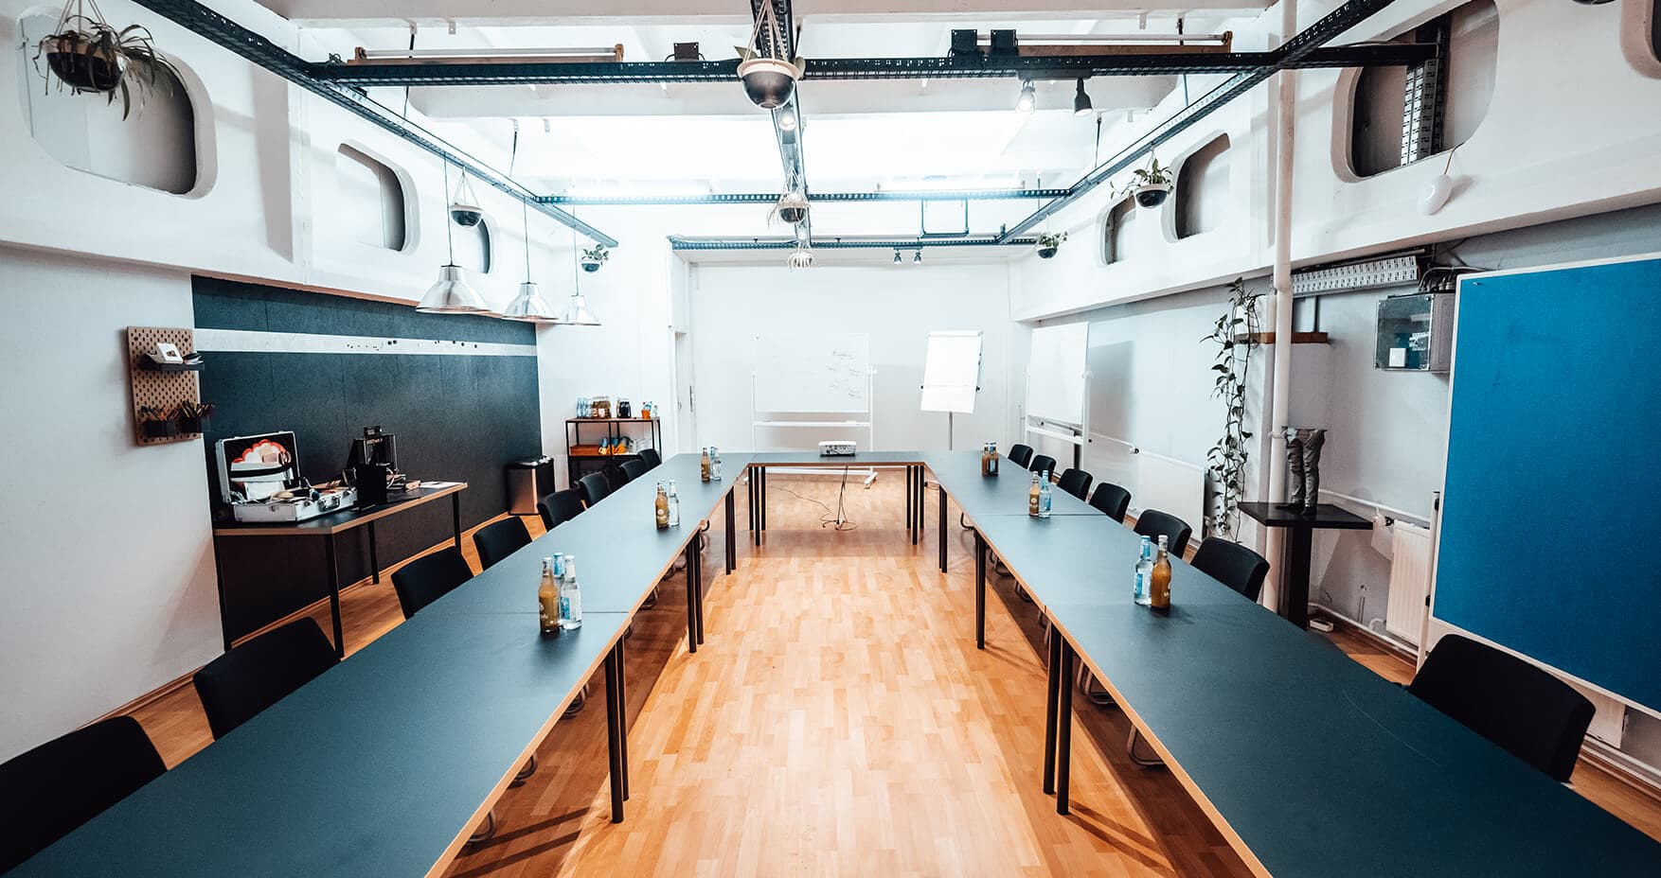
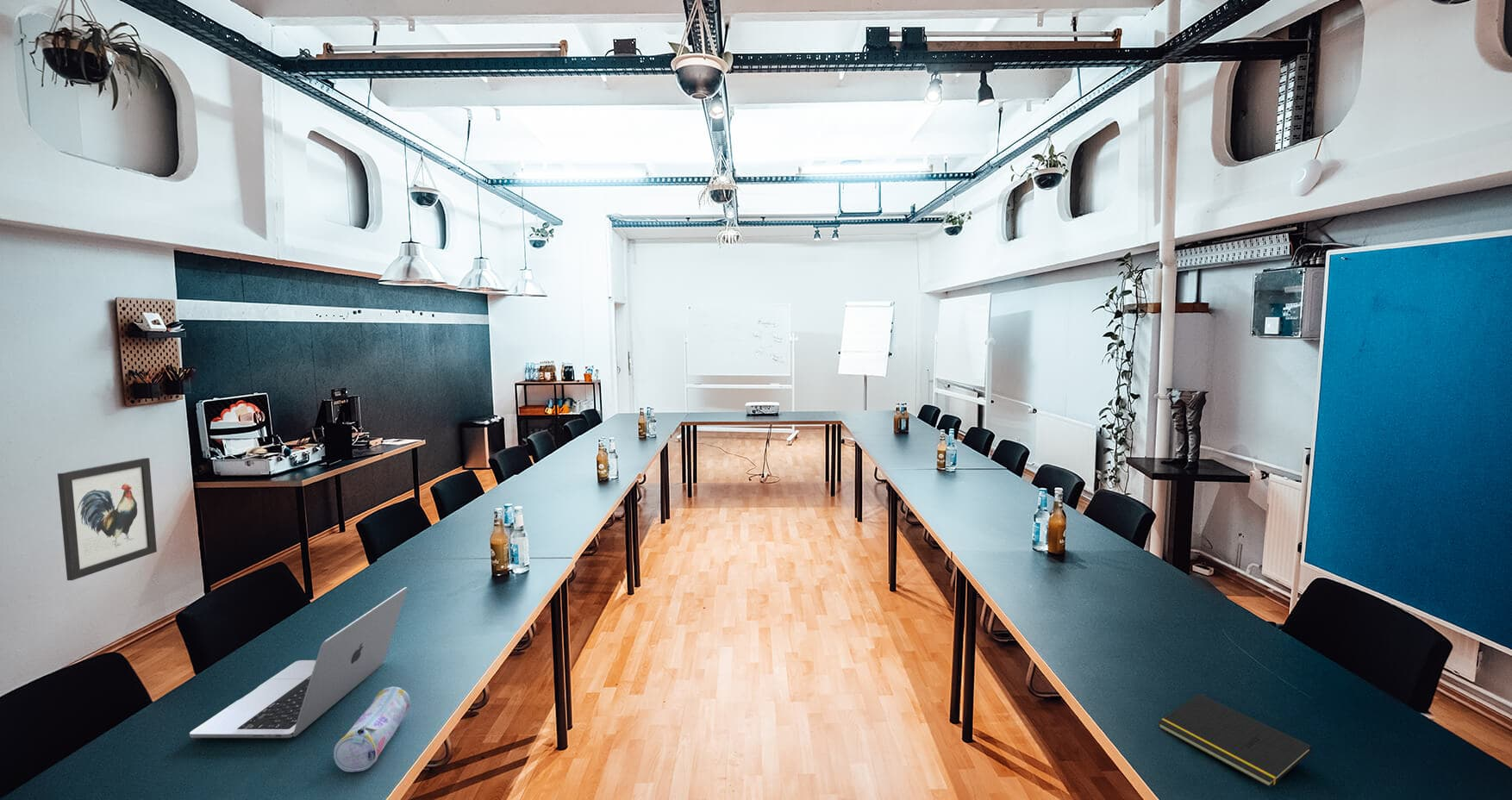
+ laptop (309, 660)
+ wall art (110, 515)
+ pencil case (374, 726)
+ notepad (1231, 736)
